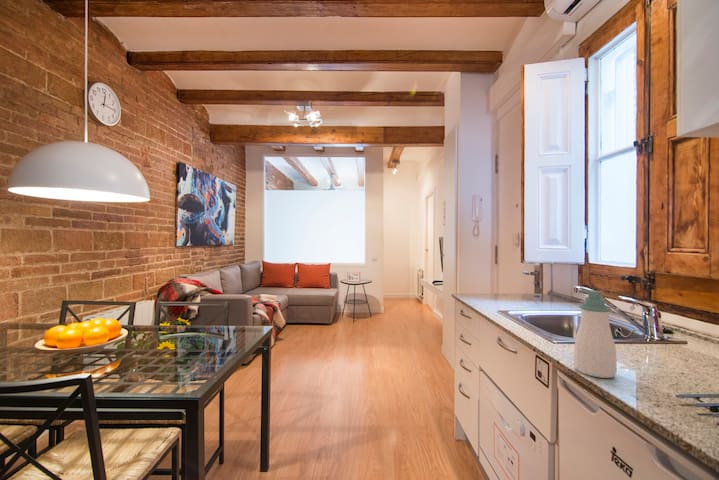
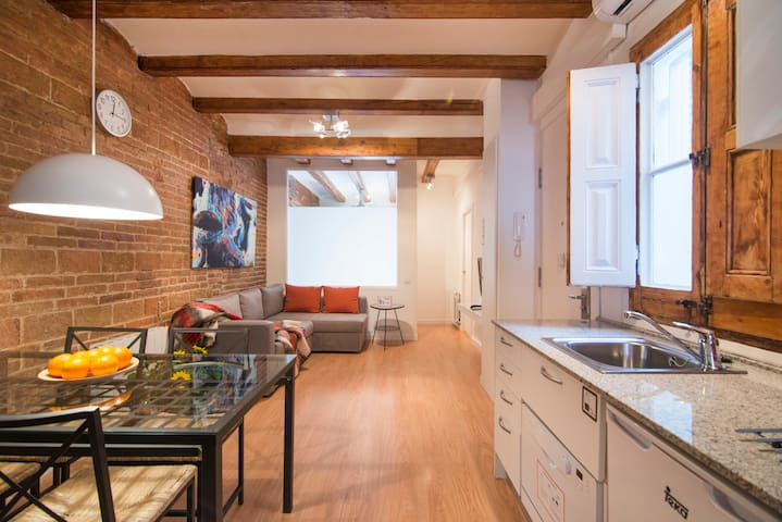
- soap bottle (594, 331)
